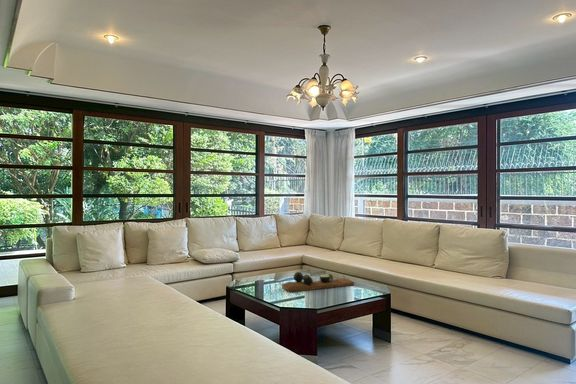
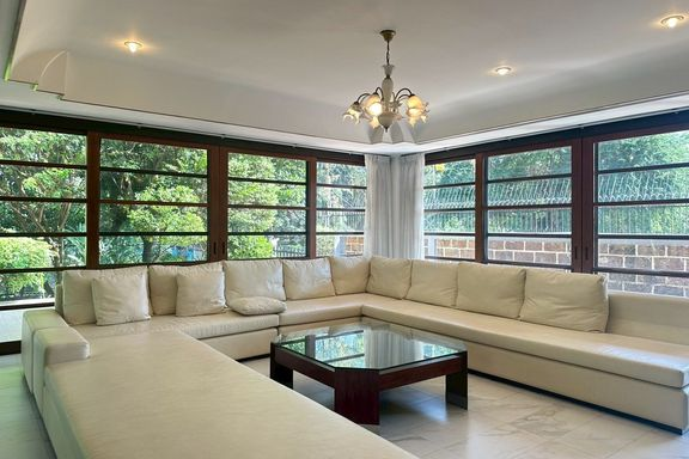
- decorative tray (320, 278)
